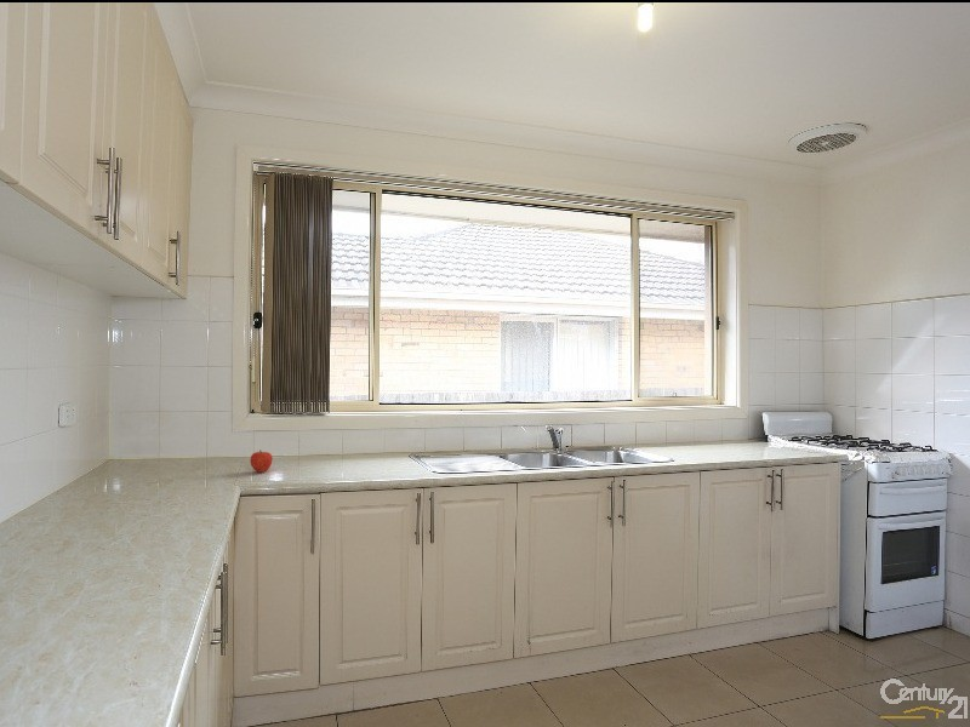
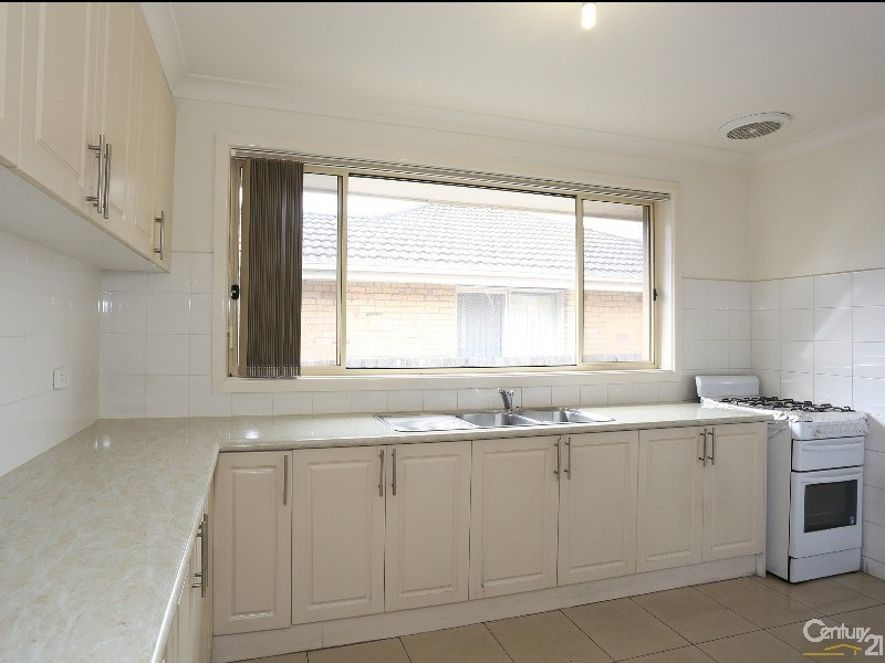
- fruit (261, 460)
